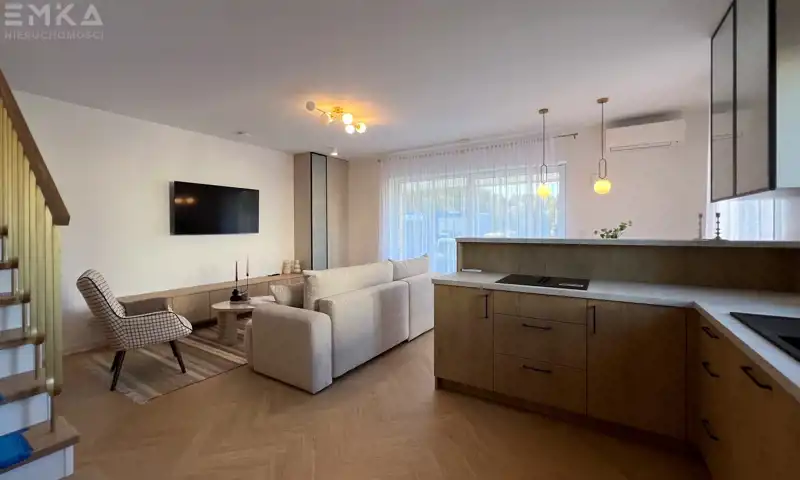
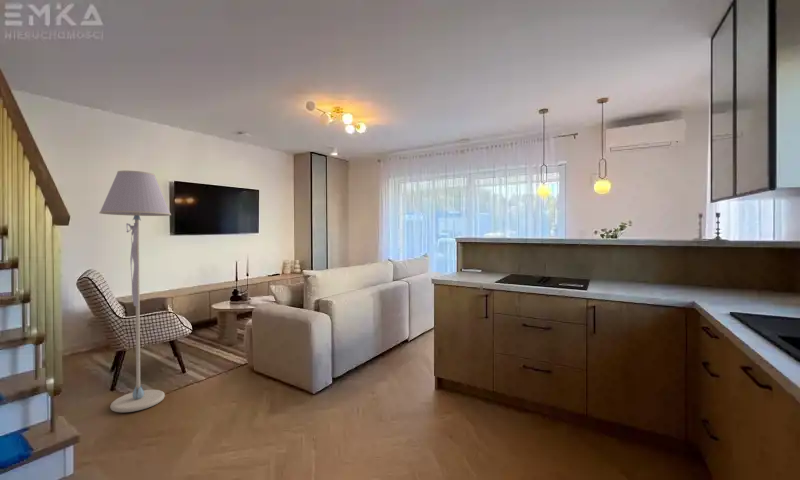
+ floor lamp (137, 288)
